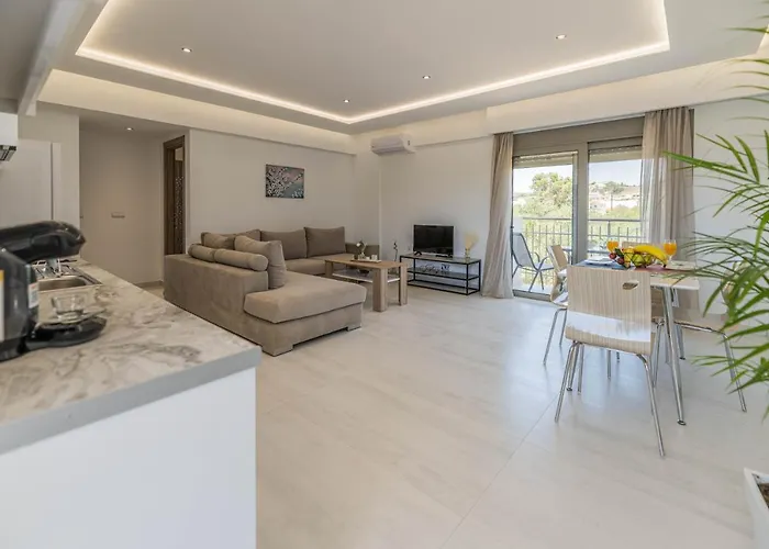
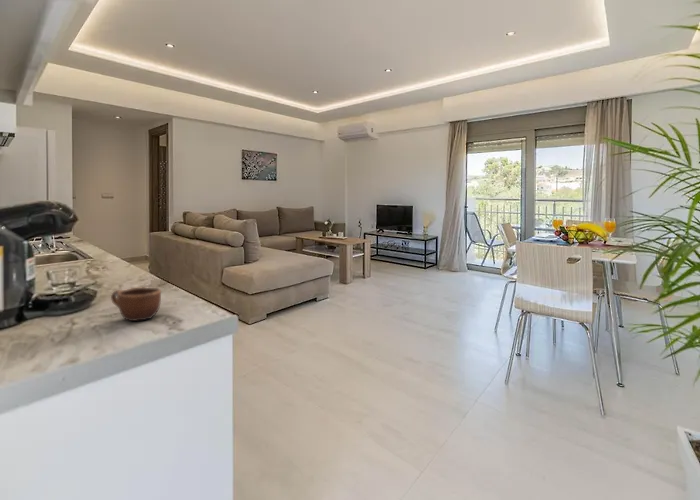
+ mug (135, 304)
